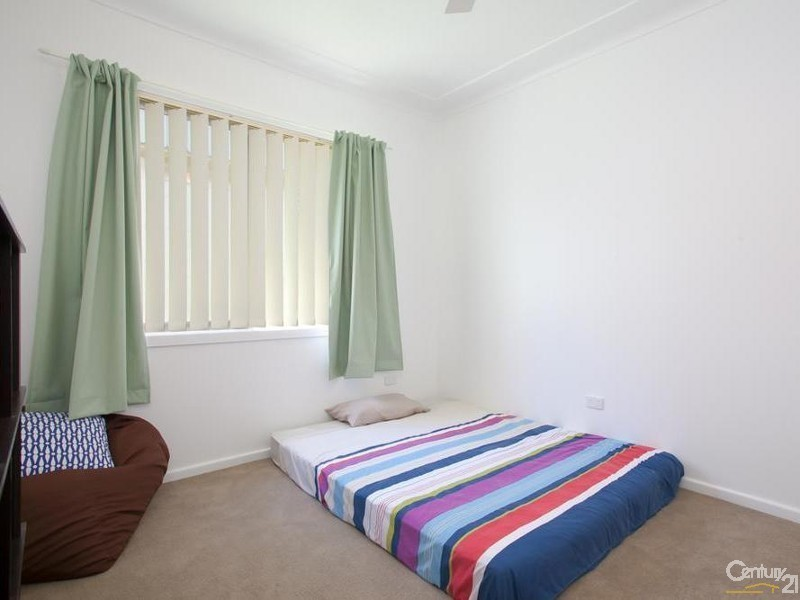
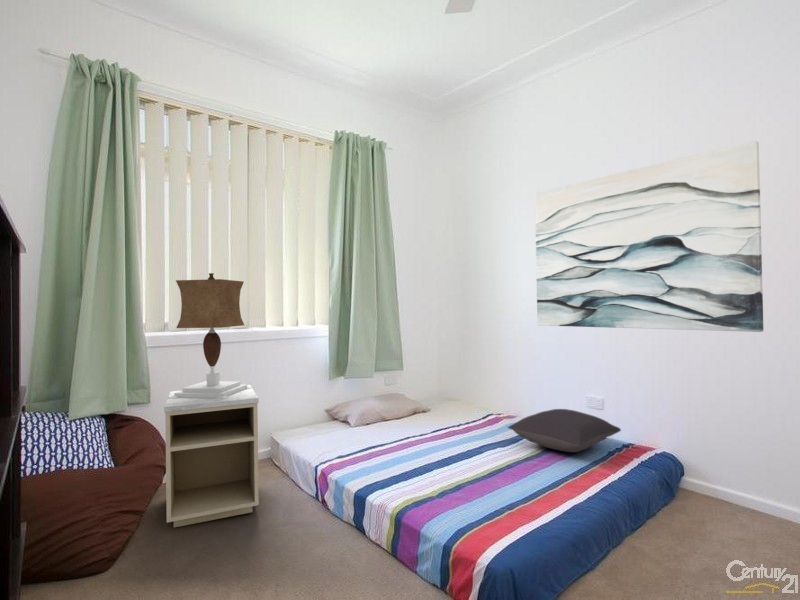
+ pillow (563, 429)
+ nightstand (212, 450)
+ wall art (628, 249)
+ table lamp (211, 332)
